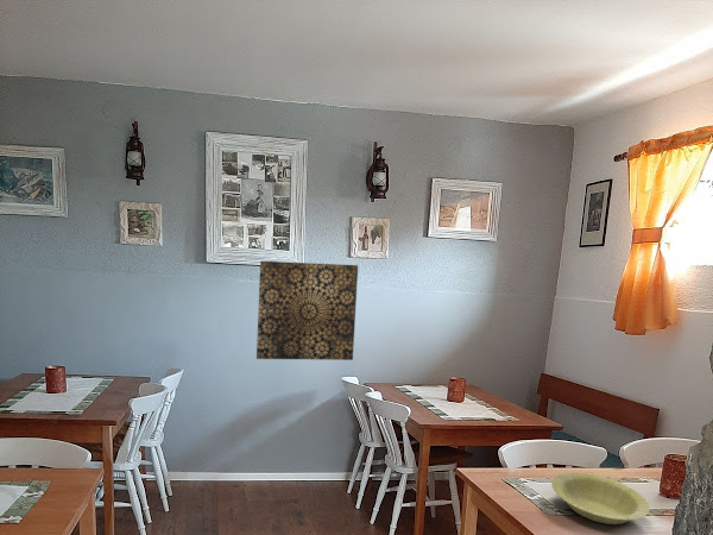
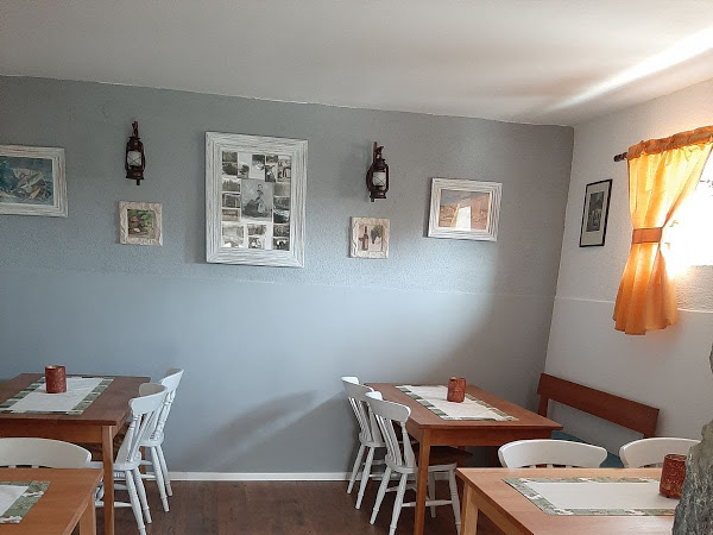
- wall art (307, 310)
- bowl (598, 502)
